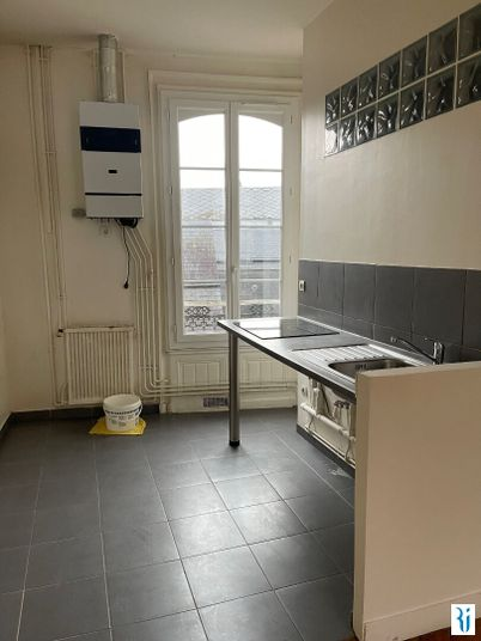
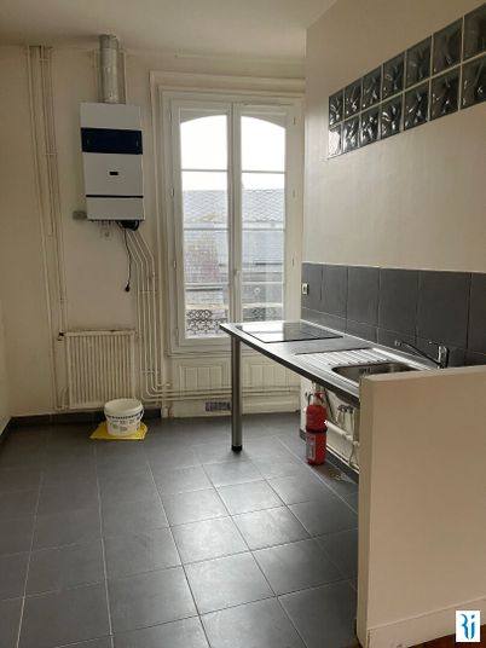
+ fire extinguisher (314, 422)
